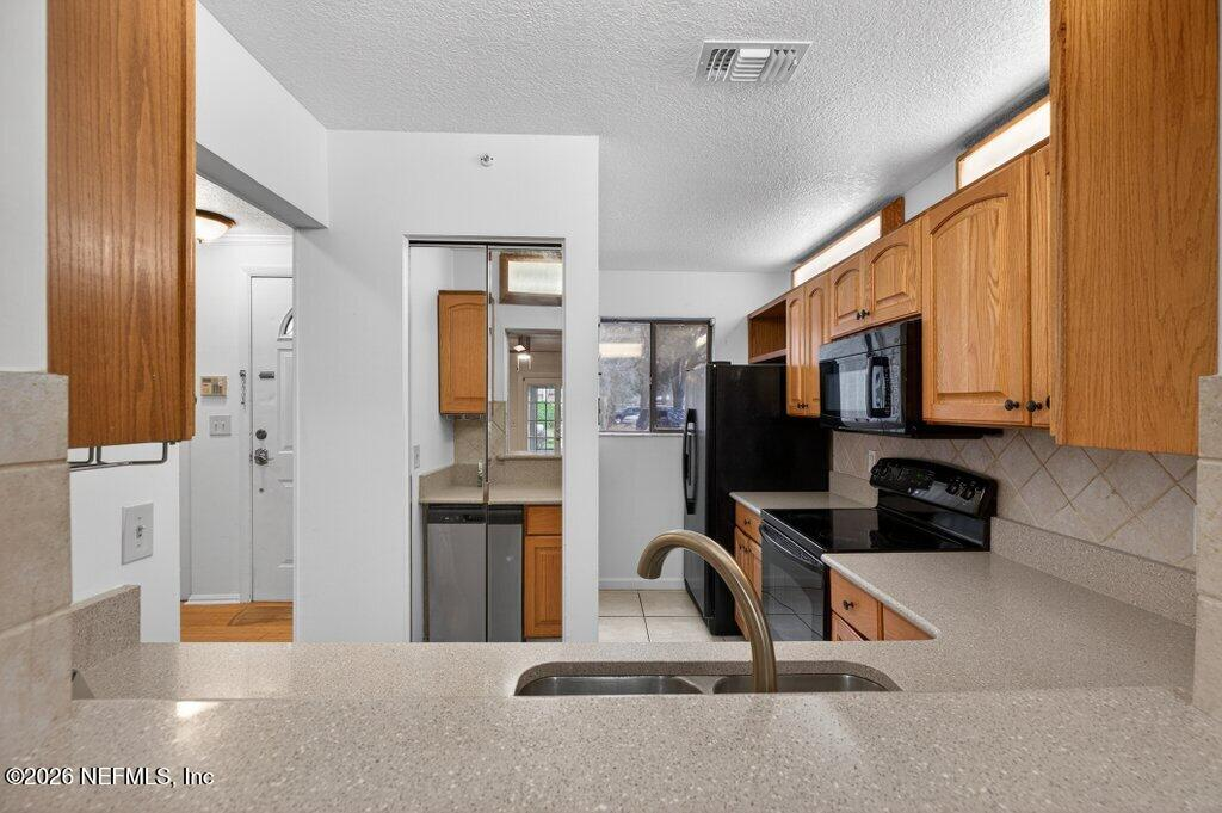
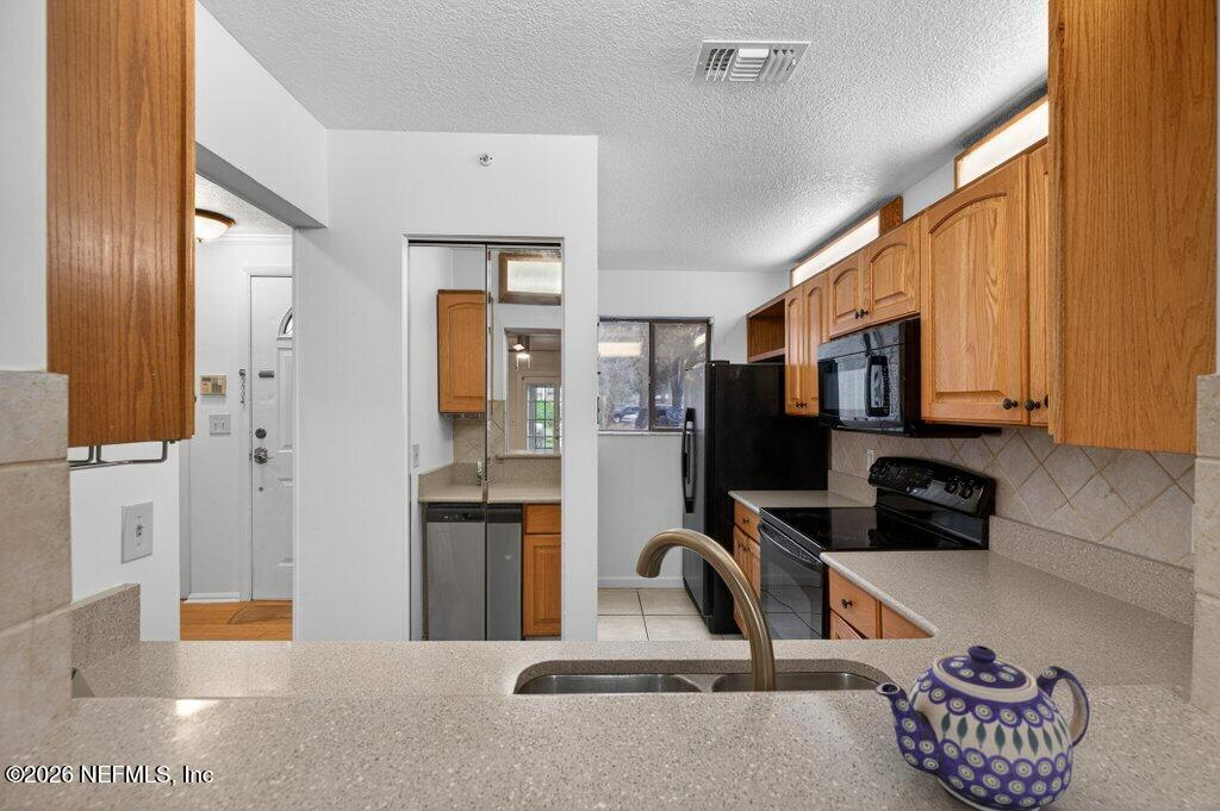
+ teapot (983, 716)
